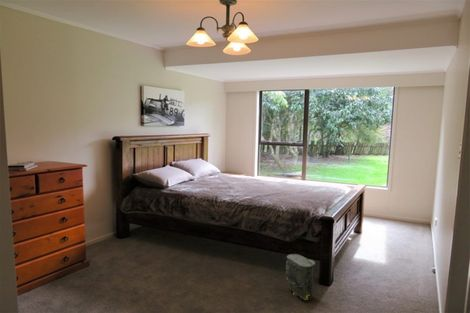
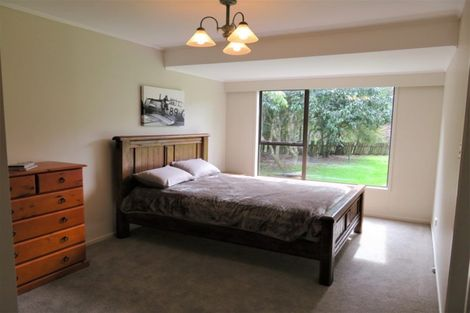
- bag (299, 276)
